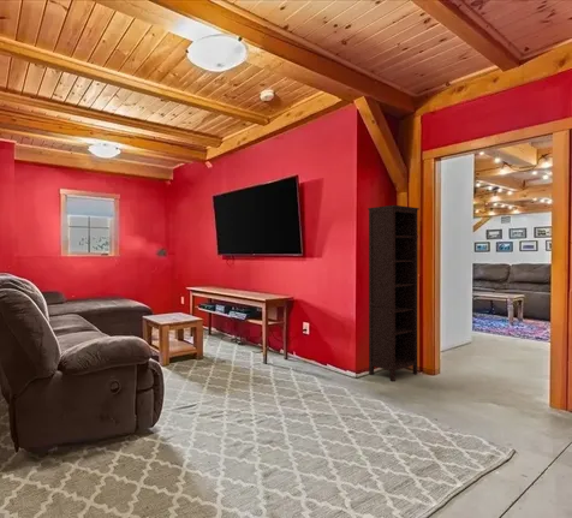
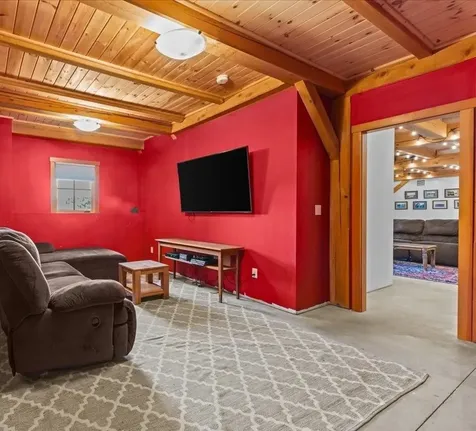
- bookcase (393, 291)
